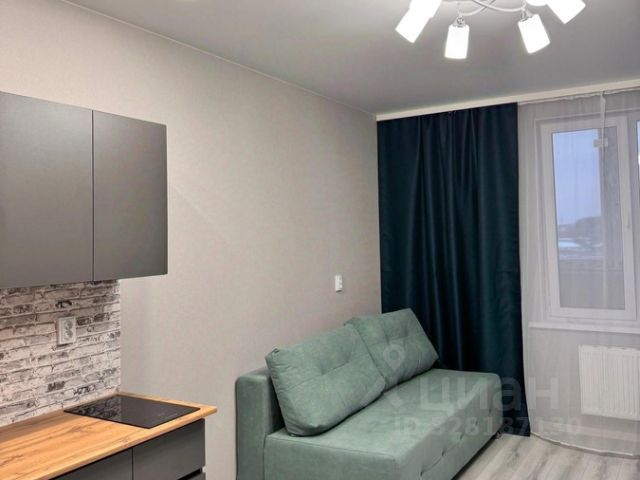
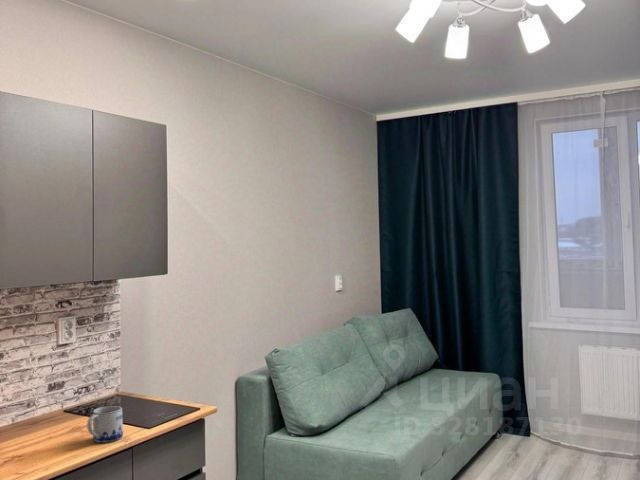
+ mug (105, 424)
